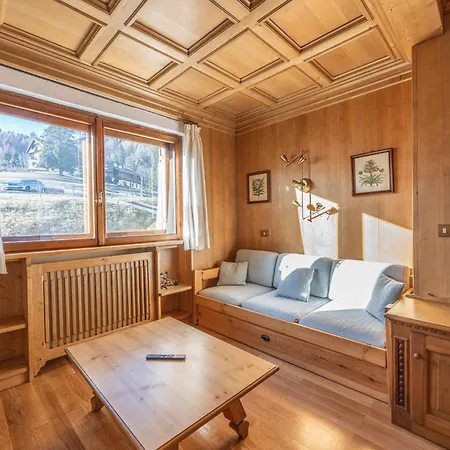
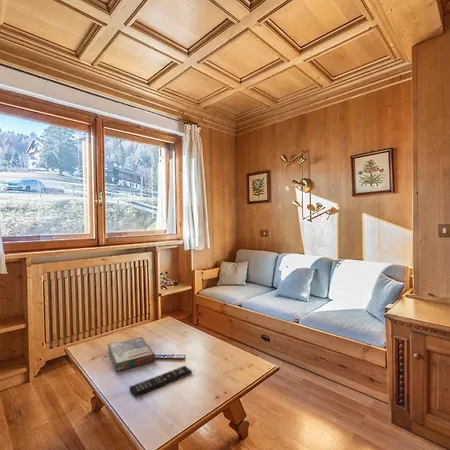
+ remote control (162, 379)
+ board game (130, 352)
